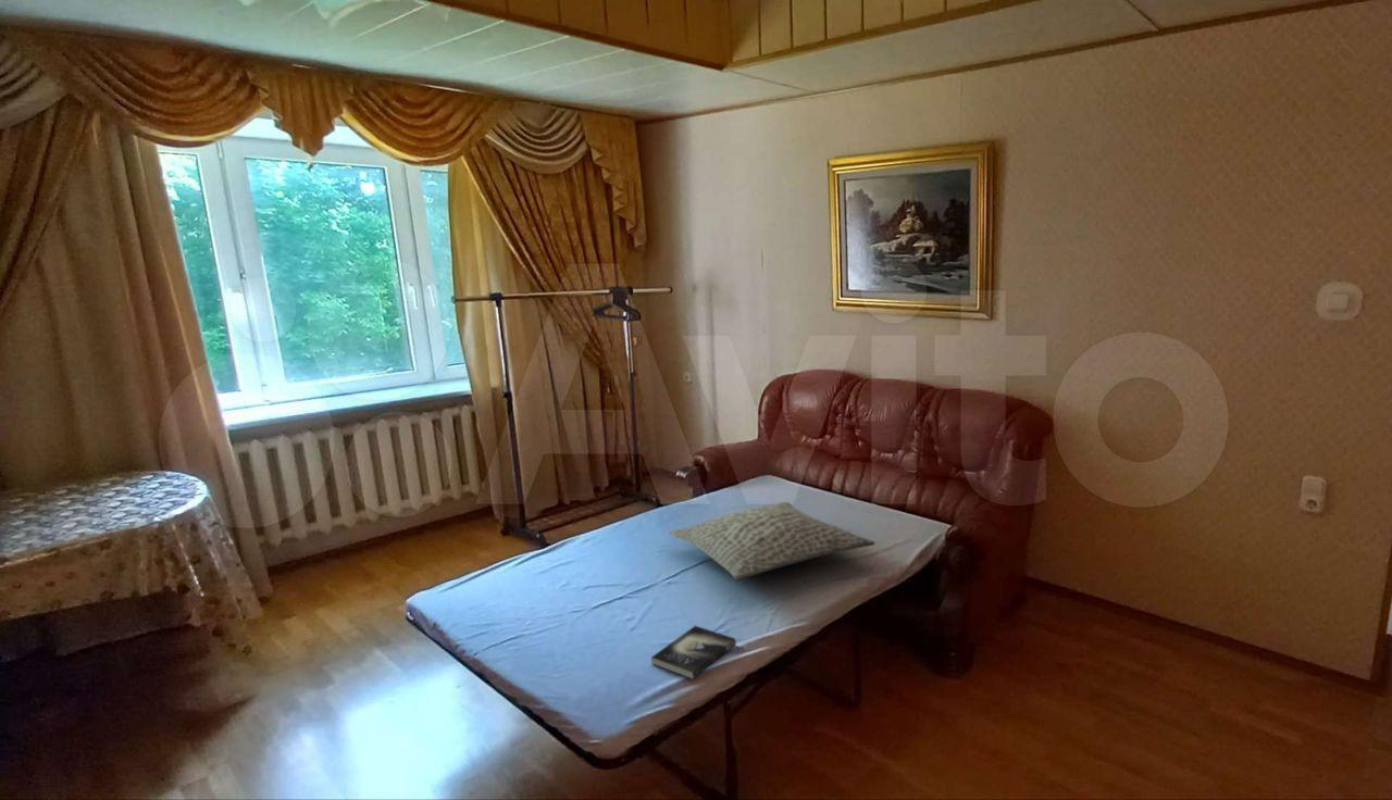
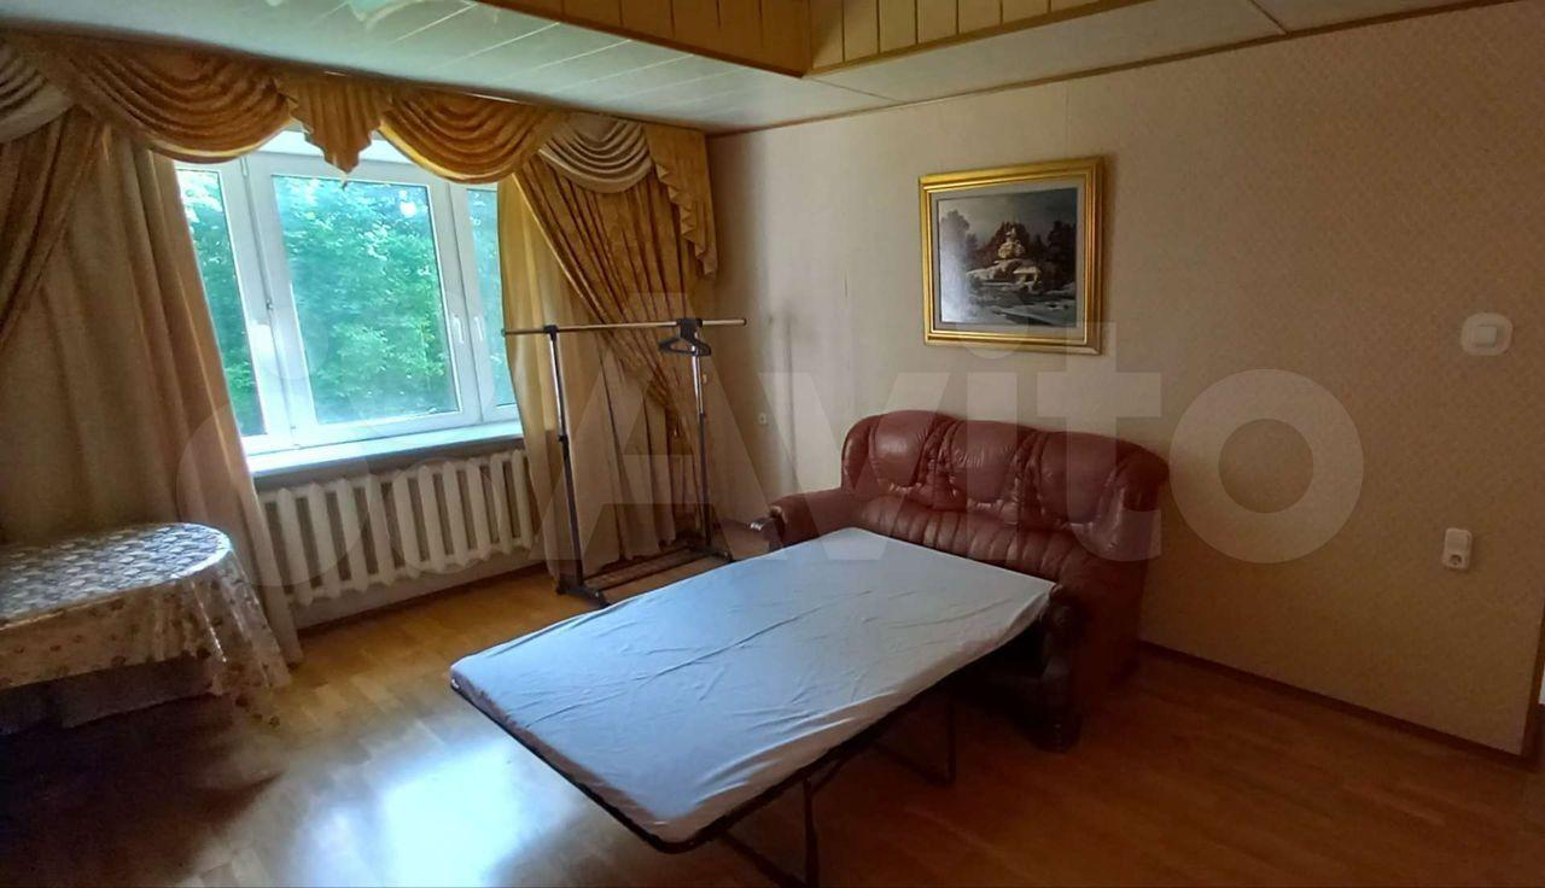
- book (694, 650)
- pillow (766, 535)
